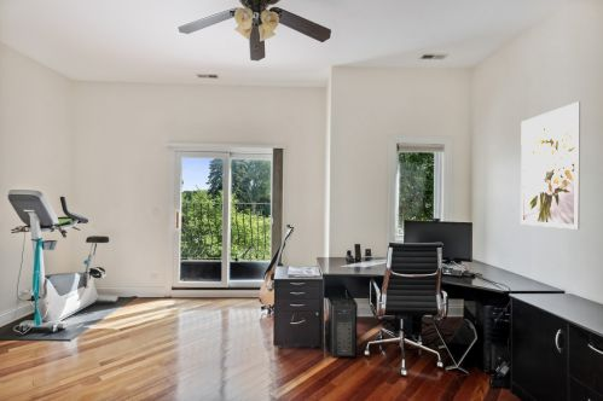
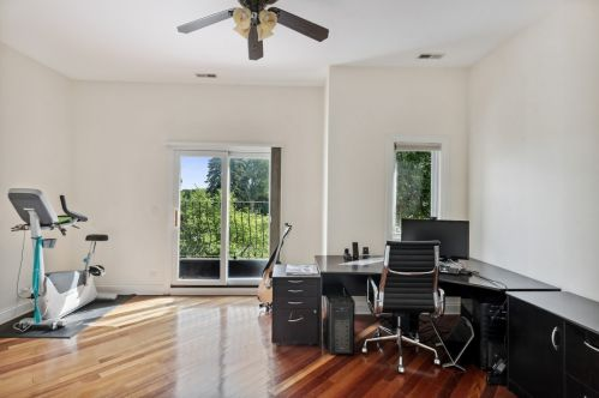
- wall art (546, 169)
